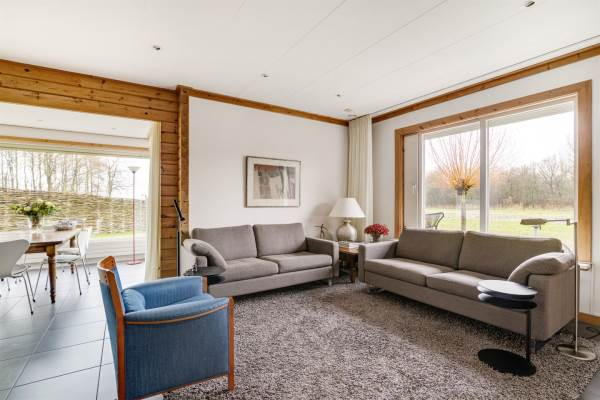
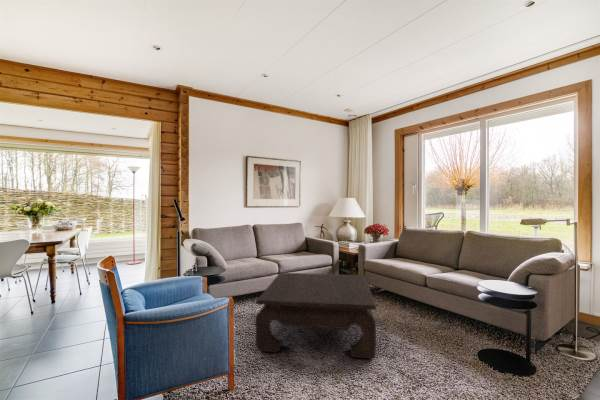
+ coffee table (318, 308)
